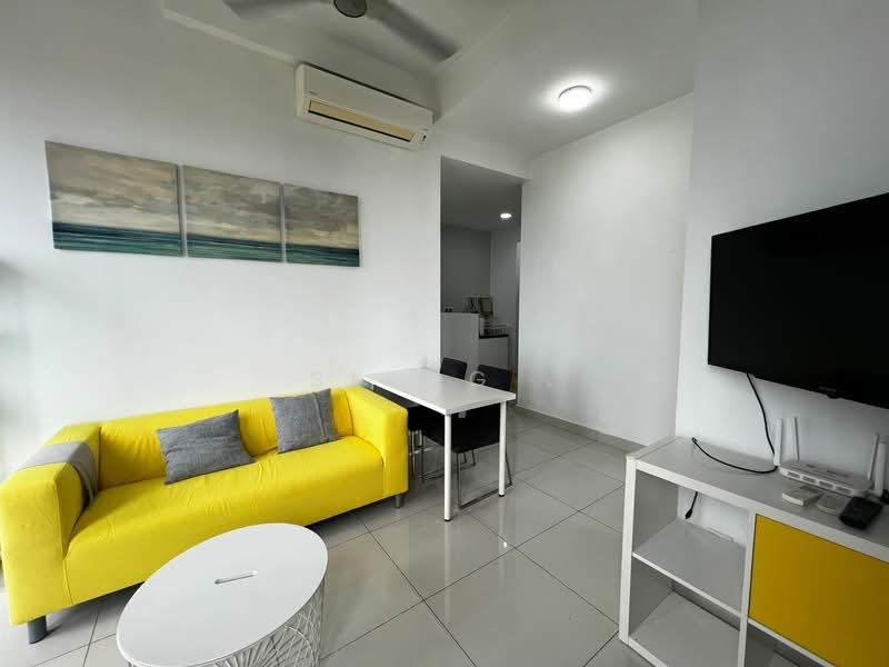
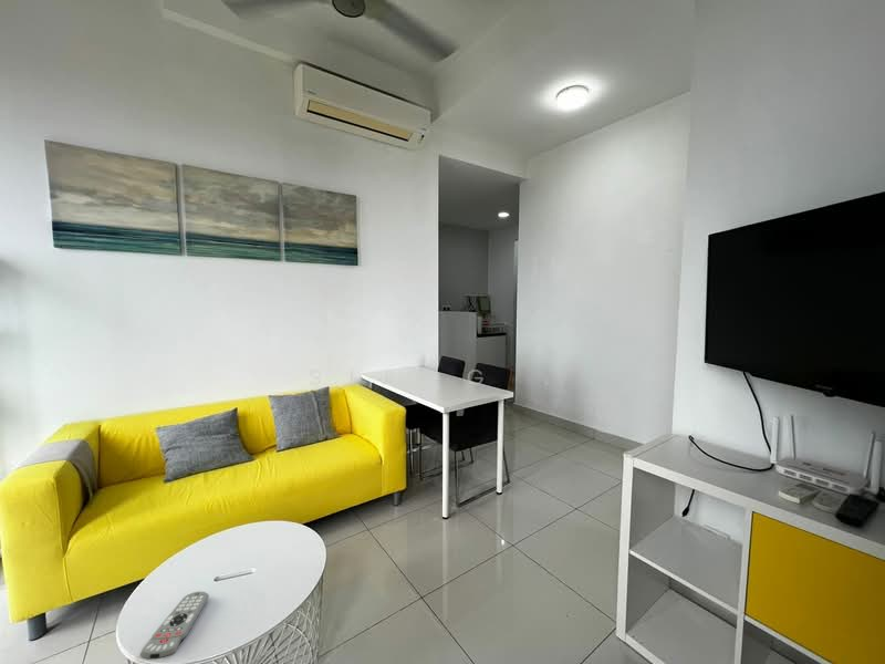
+ remote control (179, 622)
